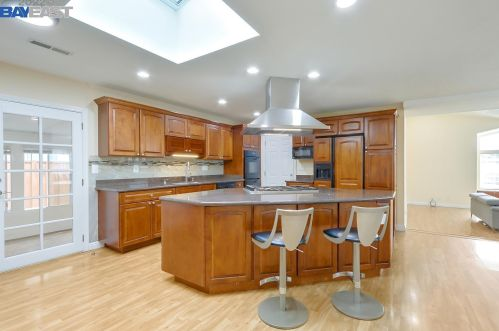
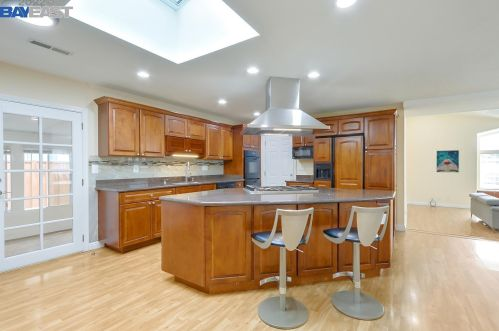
+ wall art (447, 161)
